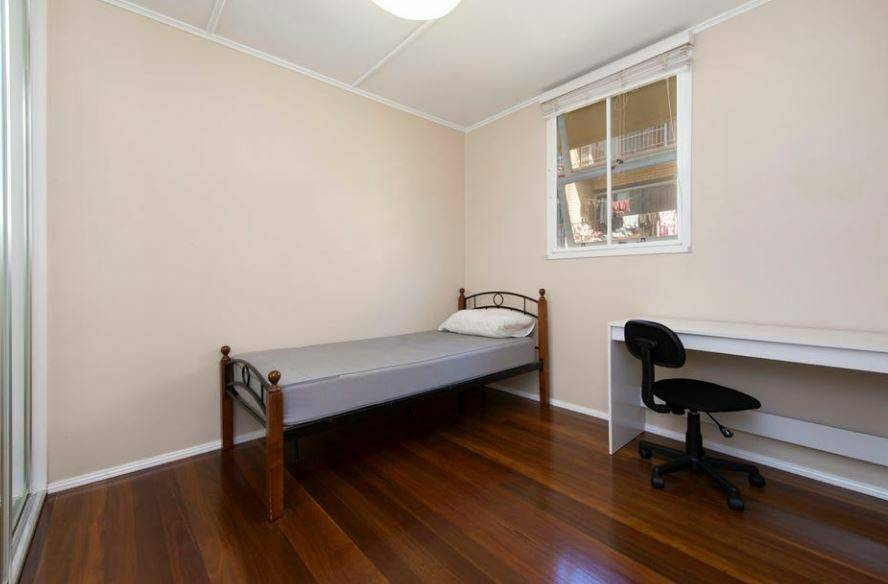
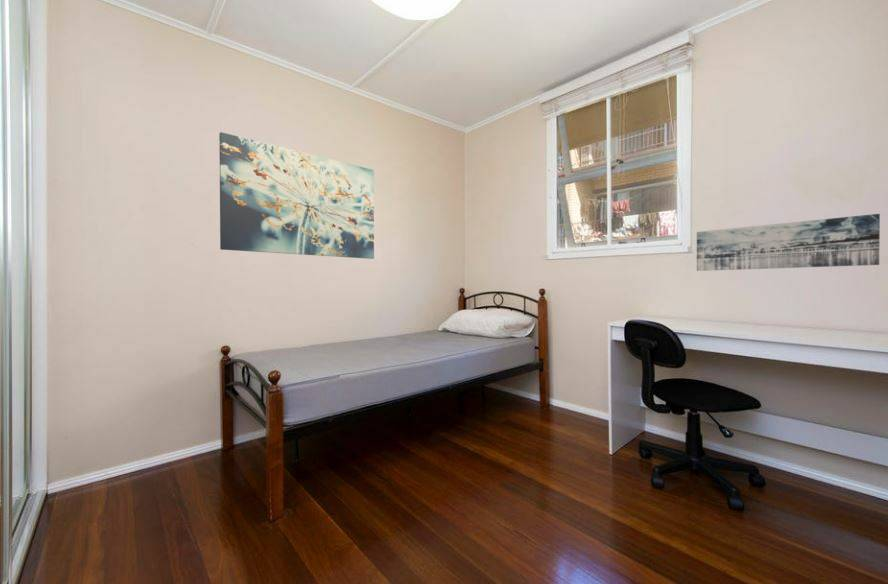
+ wall art (776, 246)
+ wall art (307, 204)
